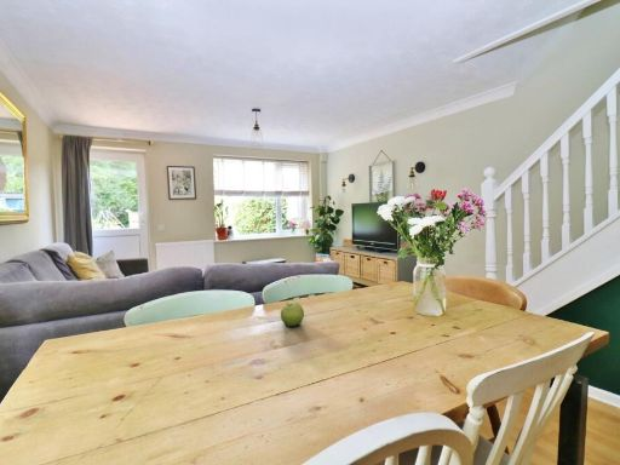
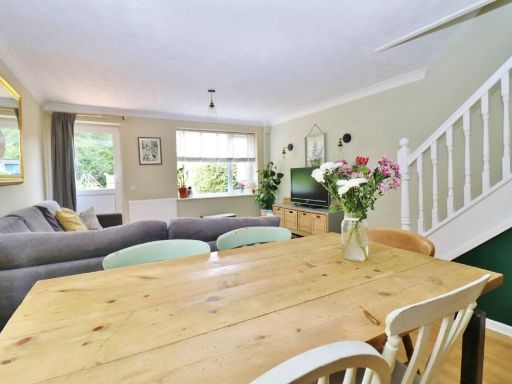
- fruit (292, 314)
